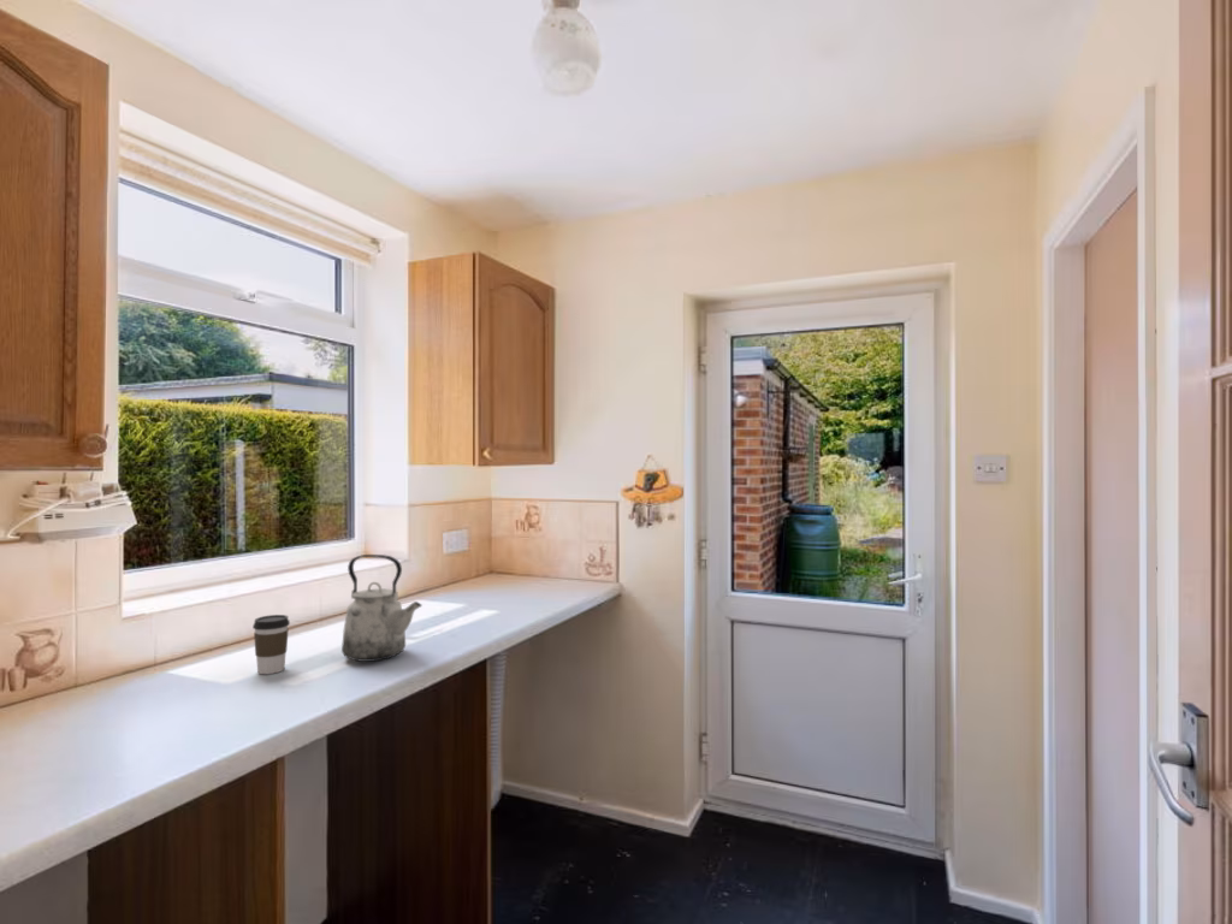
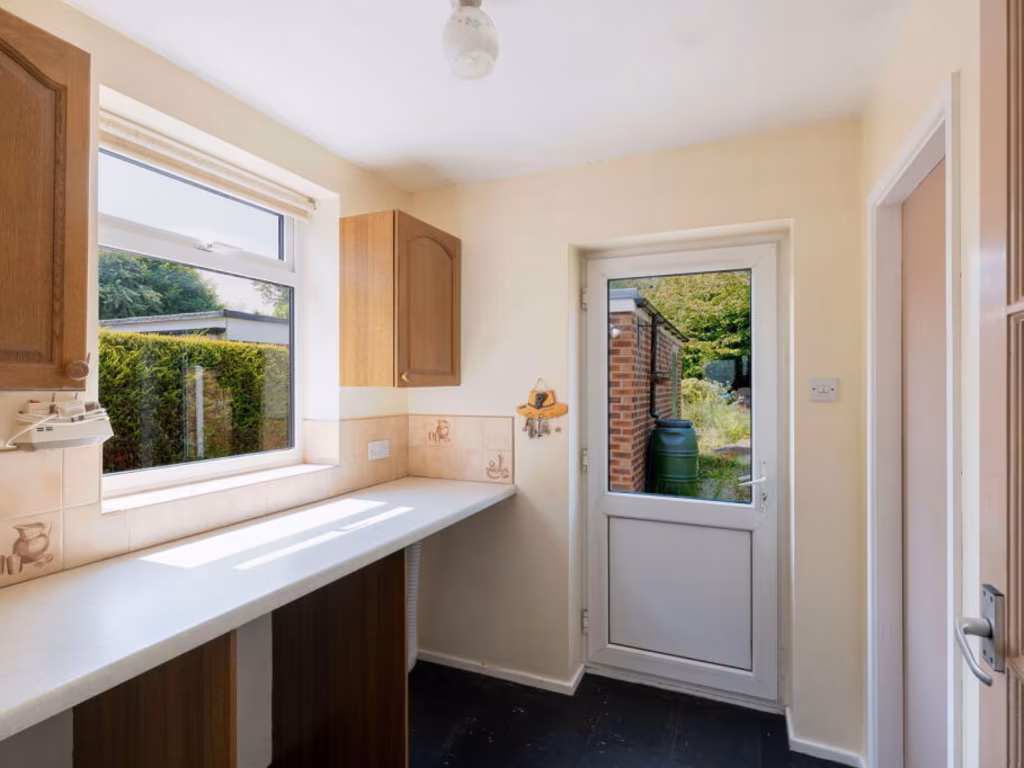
- kettle (384, 605)
- coffee cup (271, 644)
